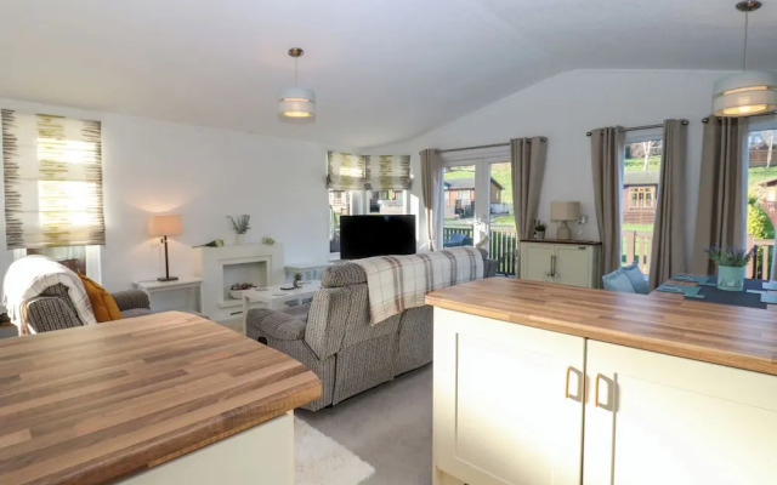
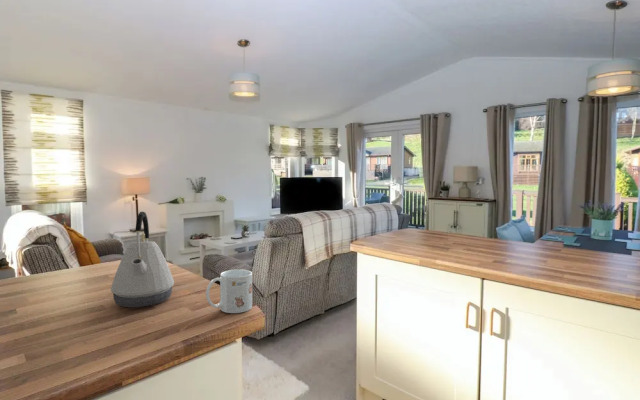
+ mug (229, 291)
+ kettle (142, 256)
